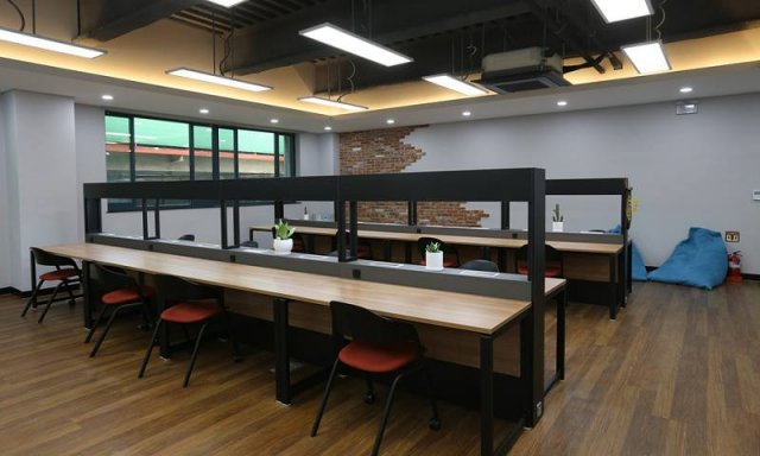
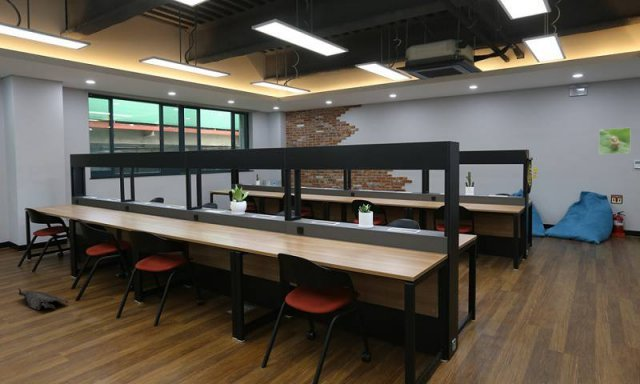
+ backpack (42, 296)
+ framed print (614, 141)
